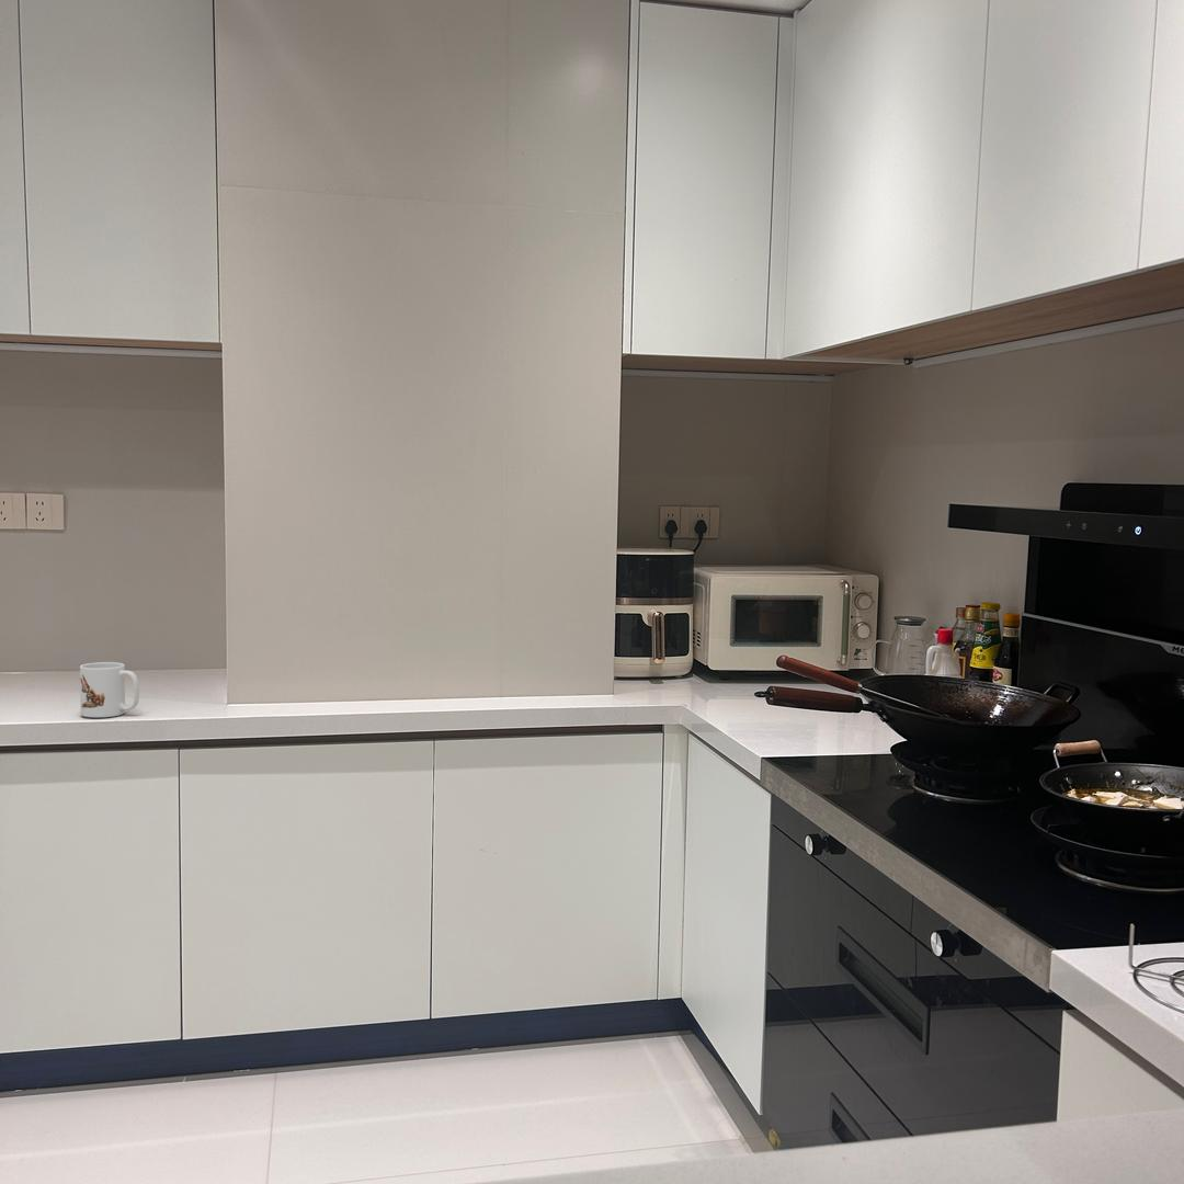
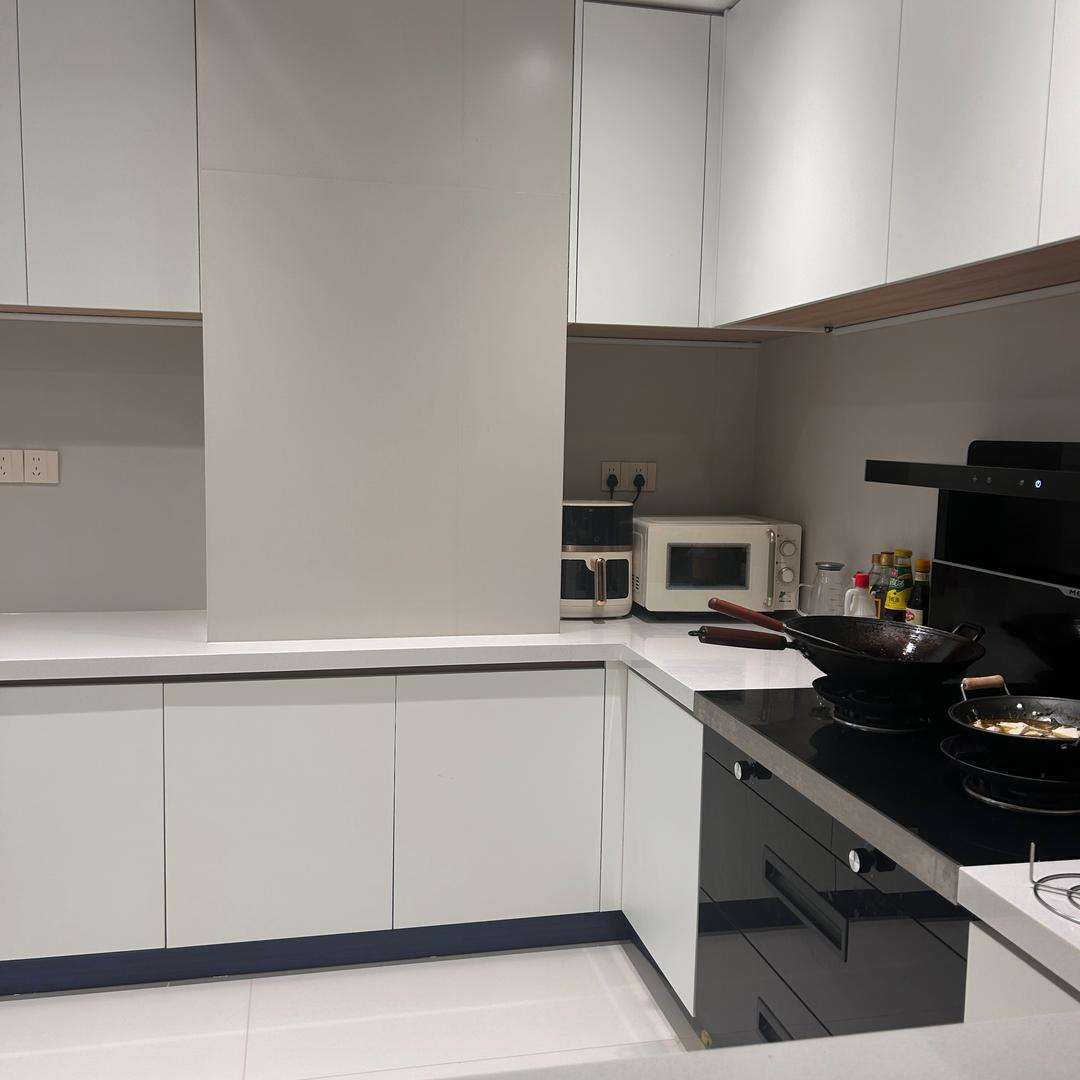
- mug (111, 690)
